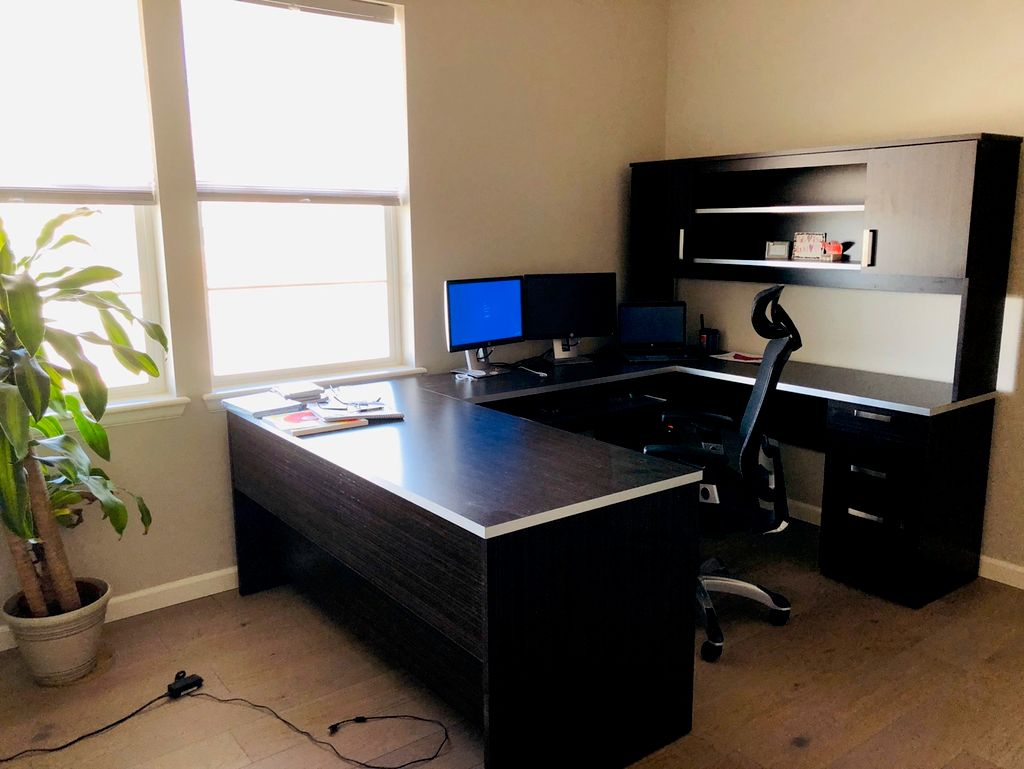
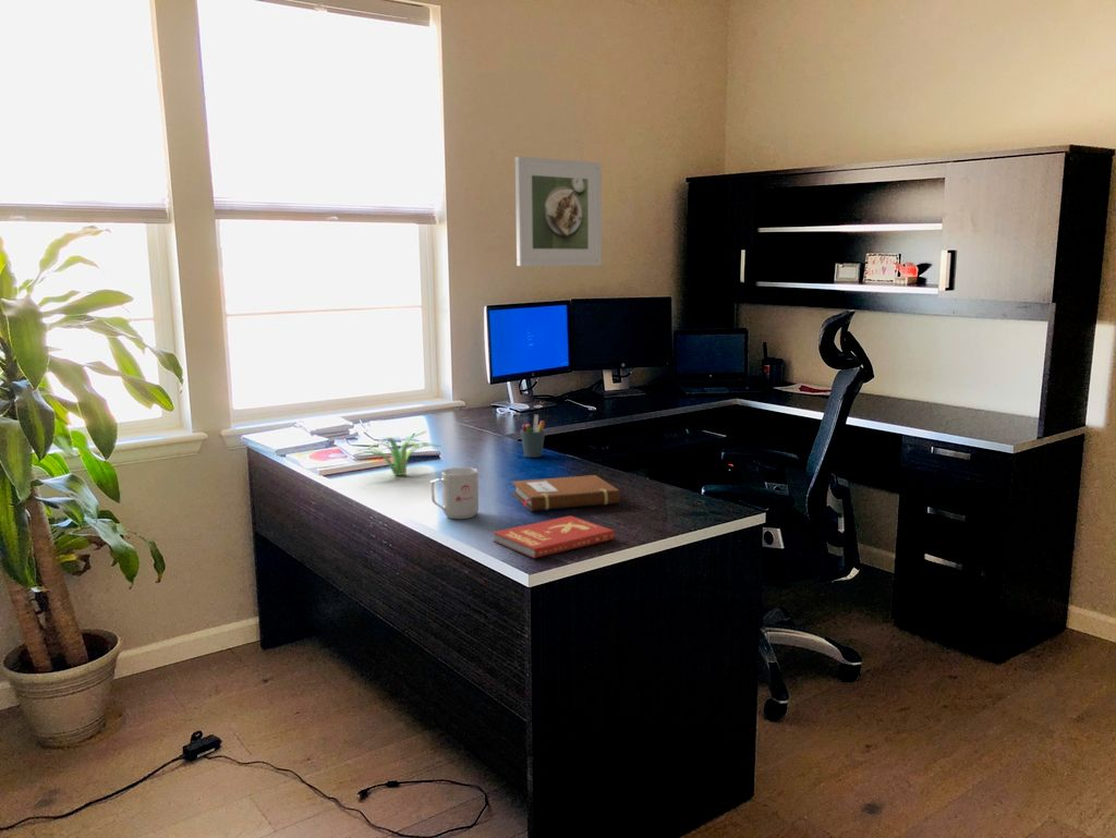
+ book (554, 535)
+ notebook (562, 491)
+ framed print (559, 212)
+ plant (402, 452)
+ mug (453, 494)
+ pen holder (533, 436)
